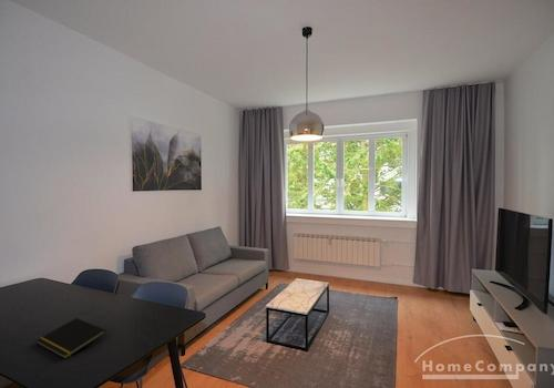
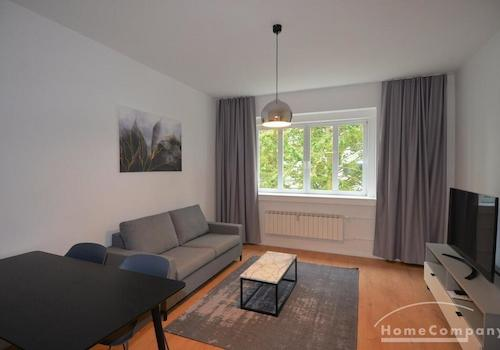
- notepad (71, 336)
